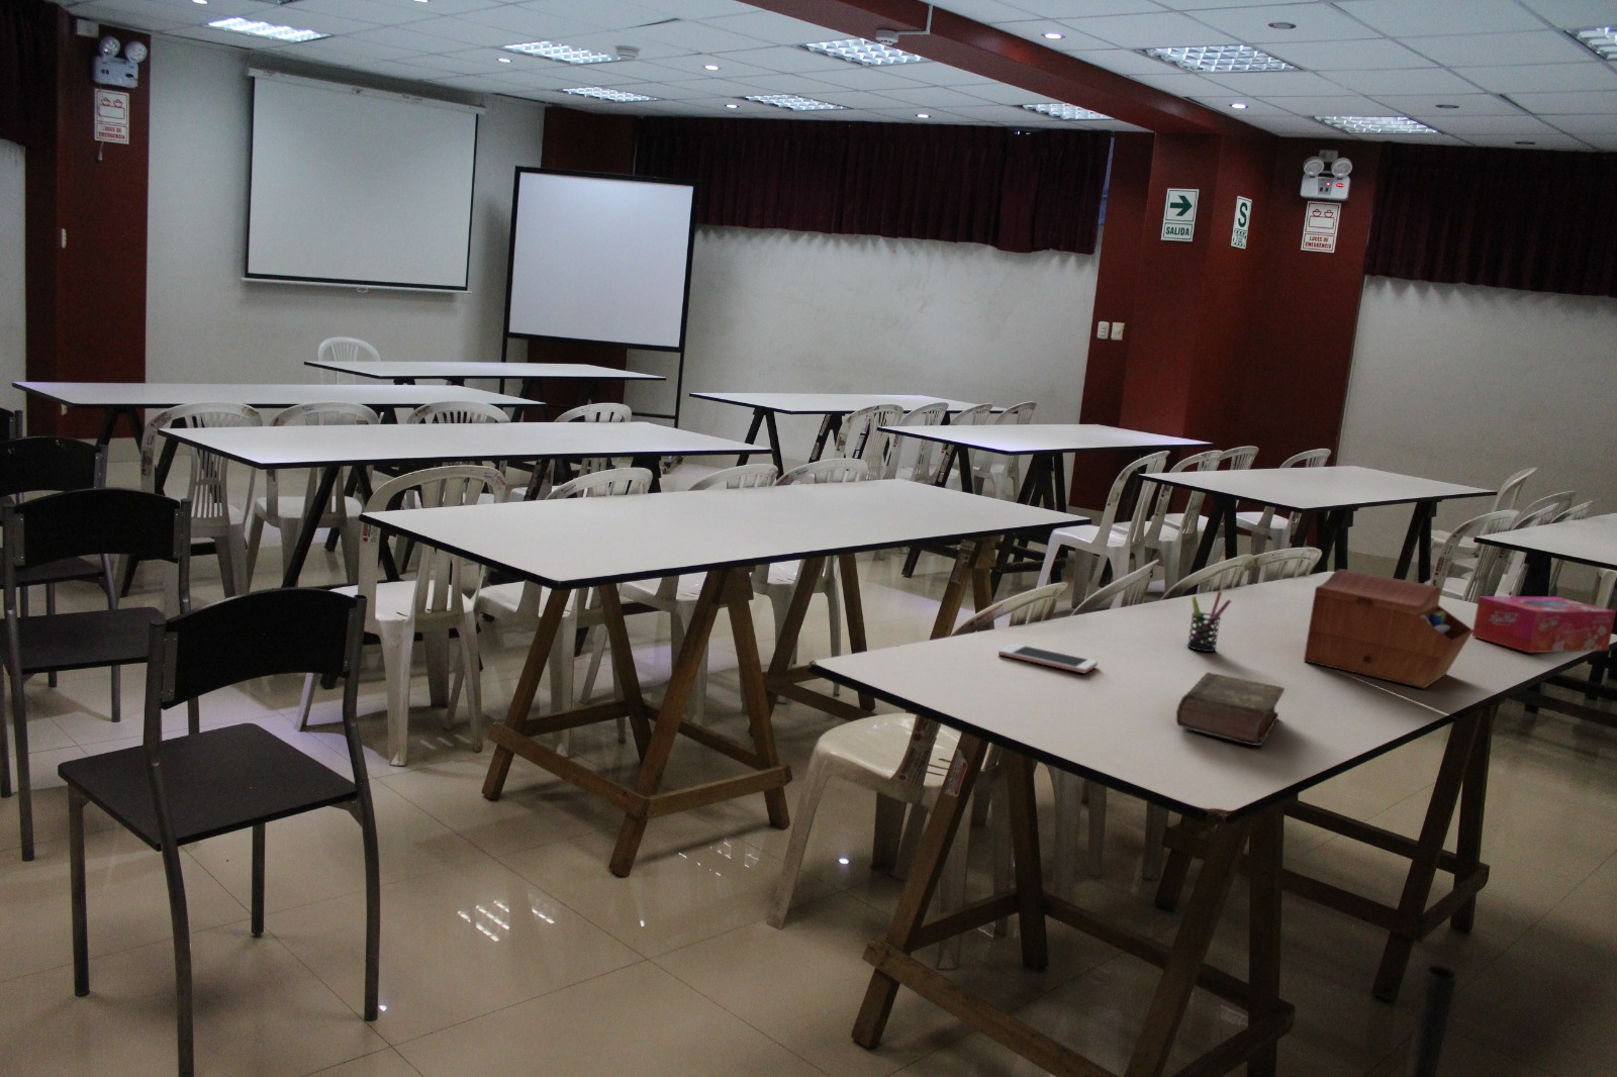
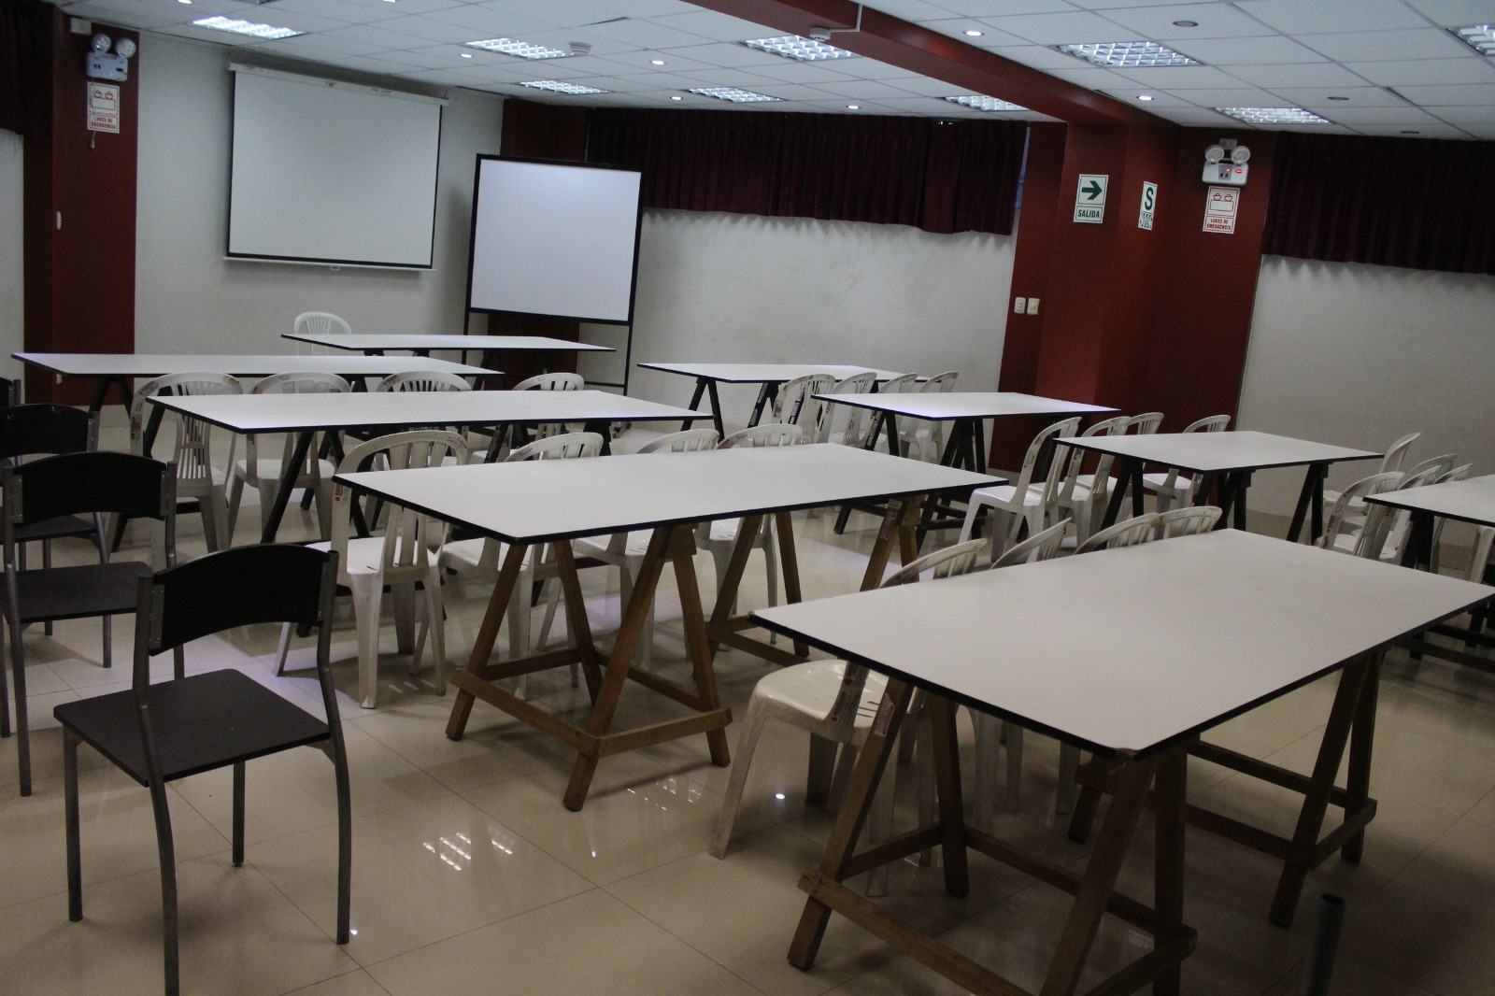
- cell phone (1047, 657)
- sewing box (1390, 627)
- tissue box (1544, 624)
- pen holder (1203, 618)
- book (1231, 706)
